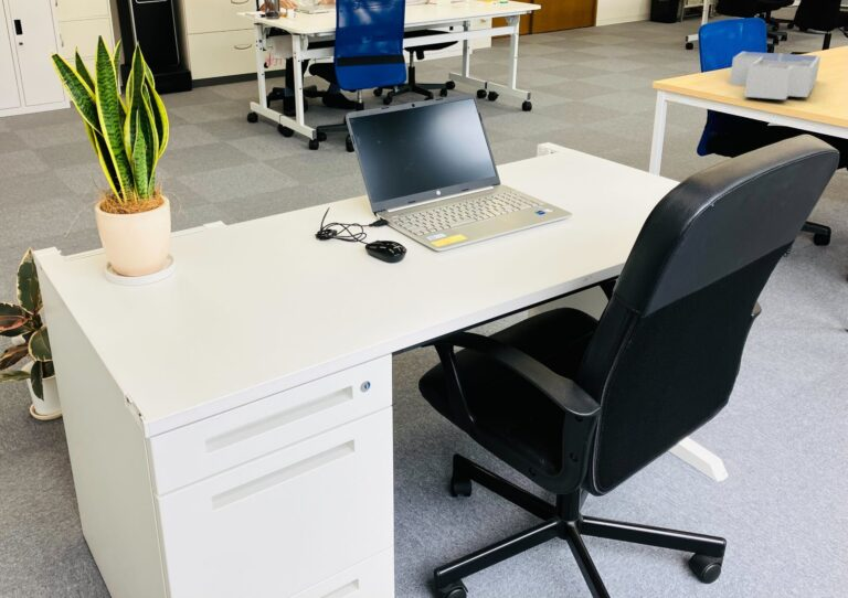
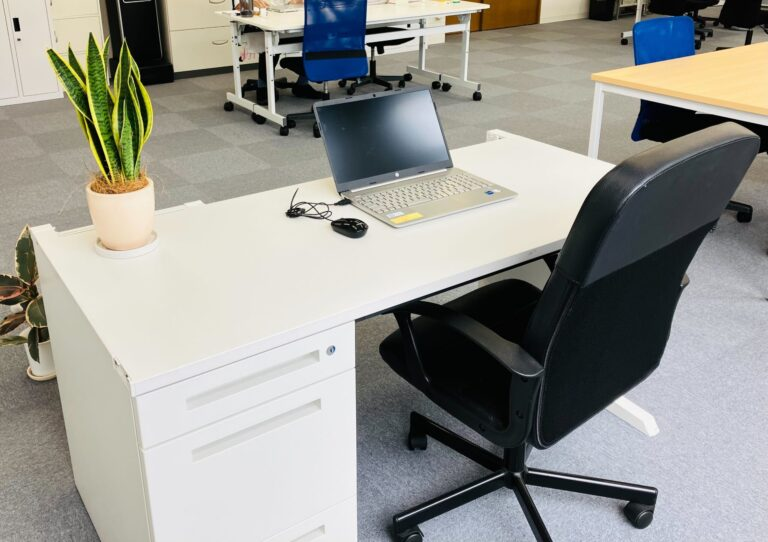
- desk organizer (771, 74)
